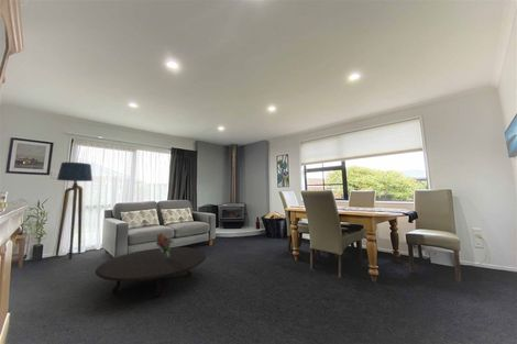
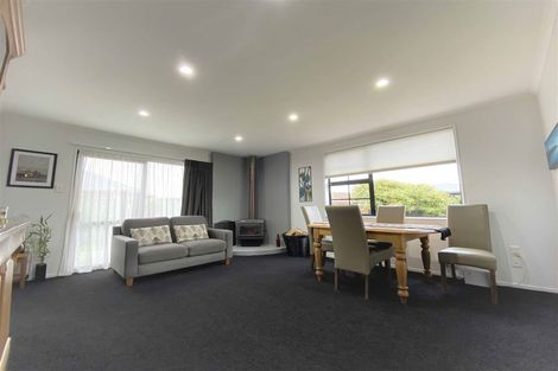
- table (155, 270)
- bouquet (164, 245)
- floor lamp (73, 209)
